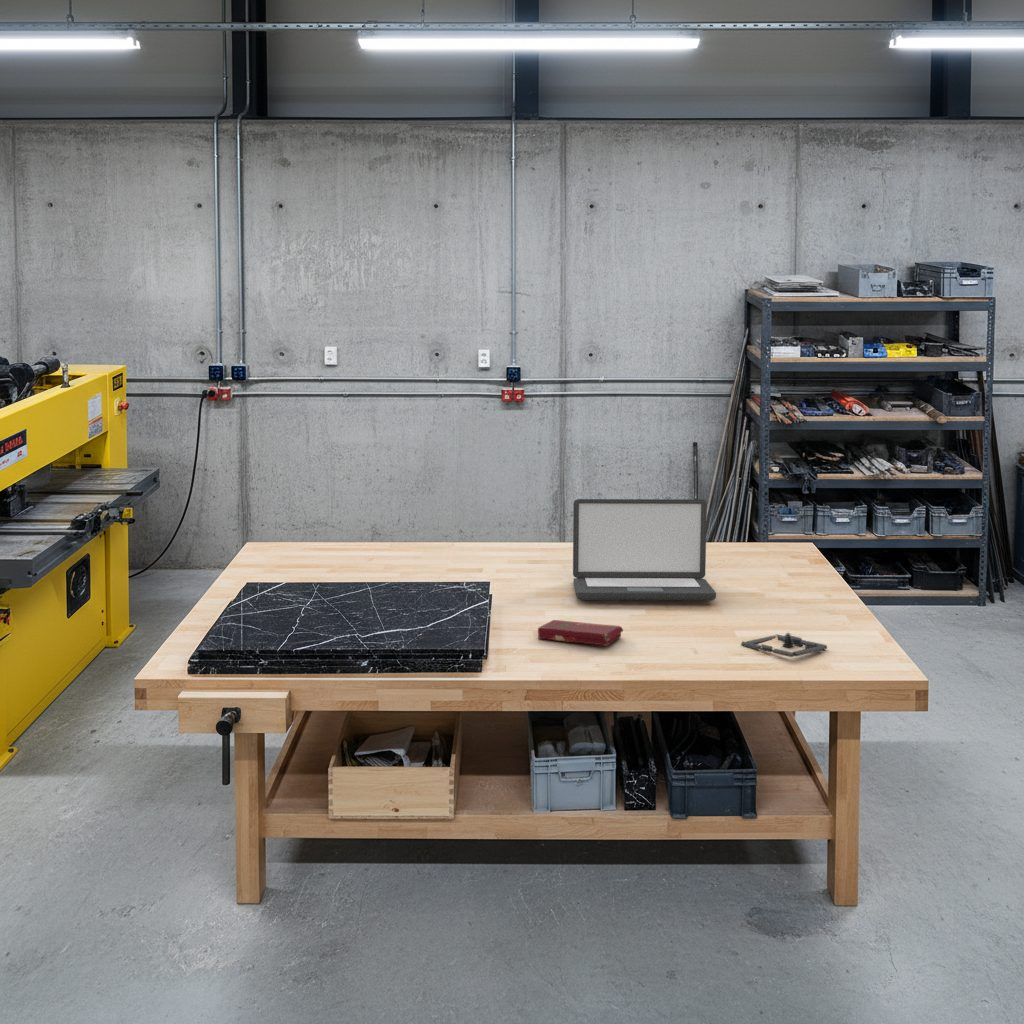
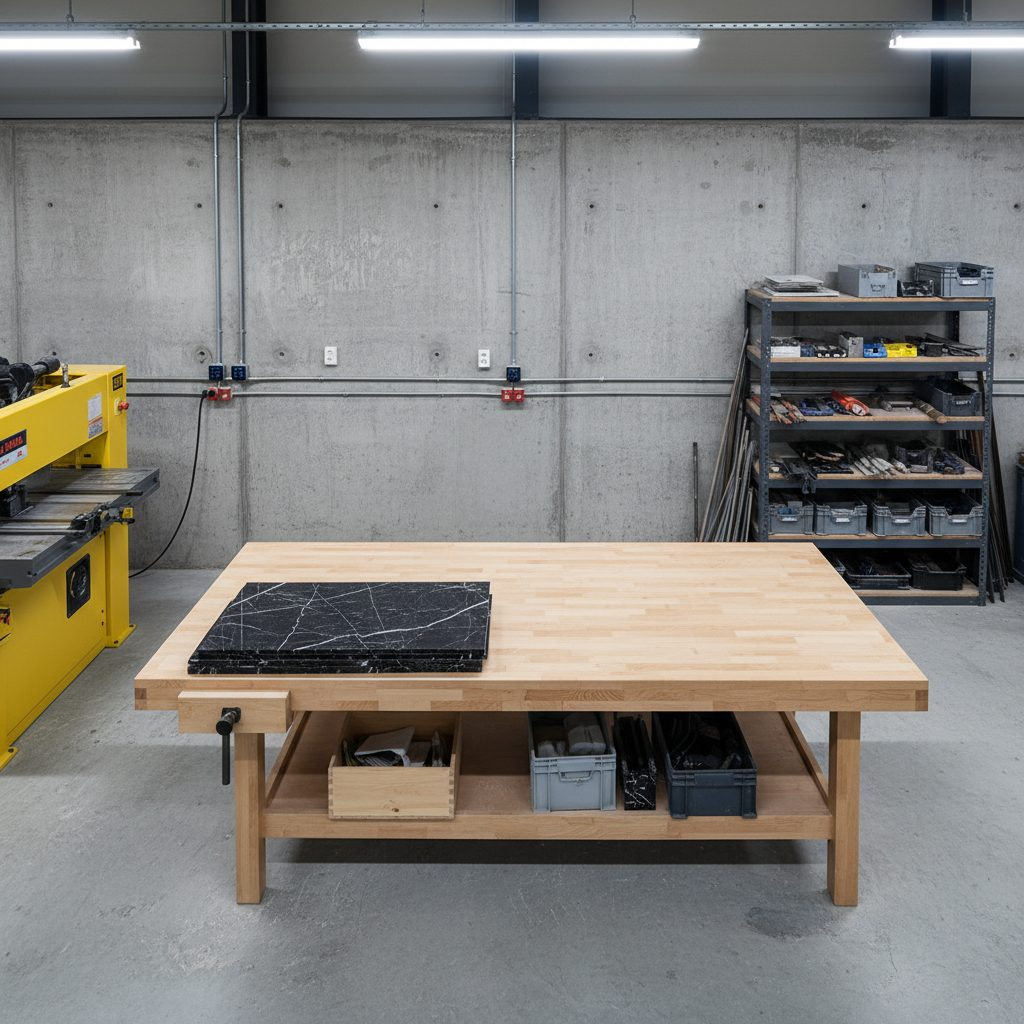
- architectural model (784, 639)
- book (580, 632)
- laptop (643, 548)
